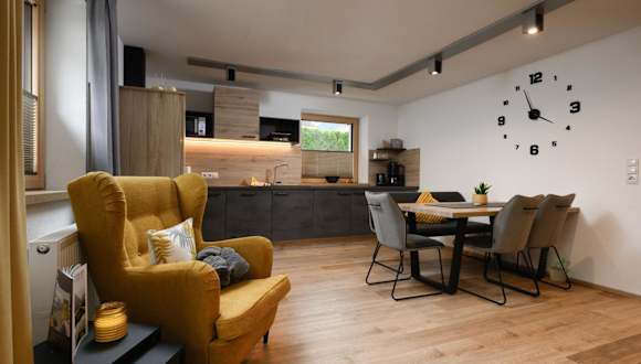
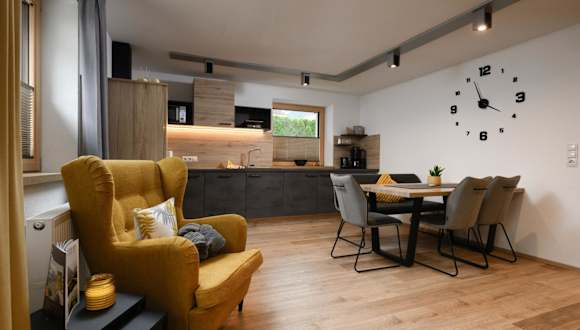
- potted plant (556, 265)
